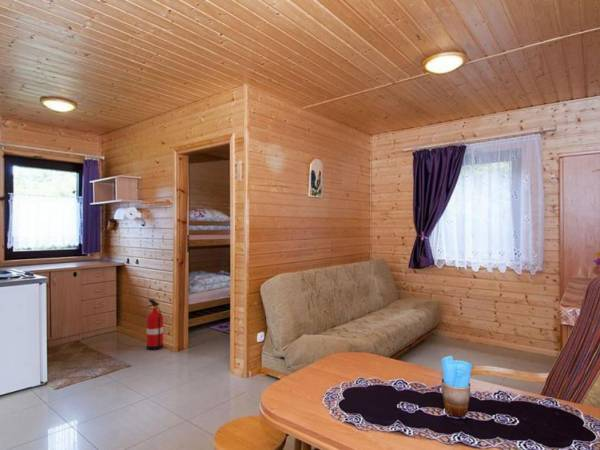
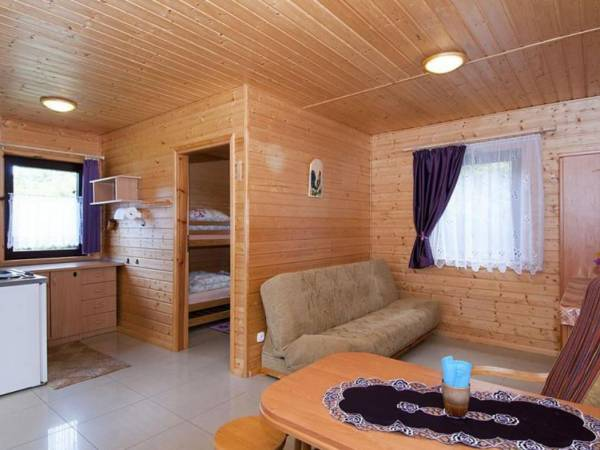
- fire extinguisher (154, 323)
